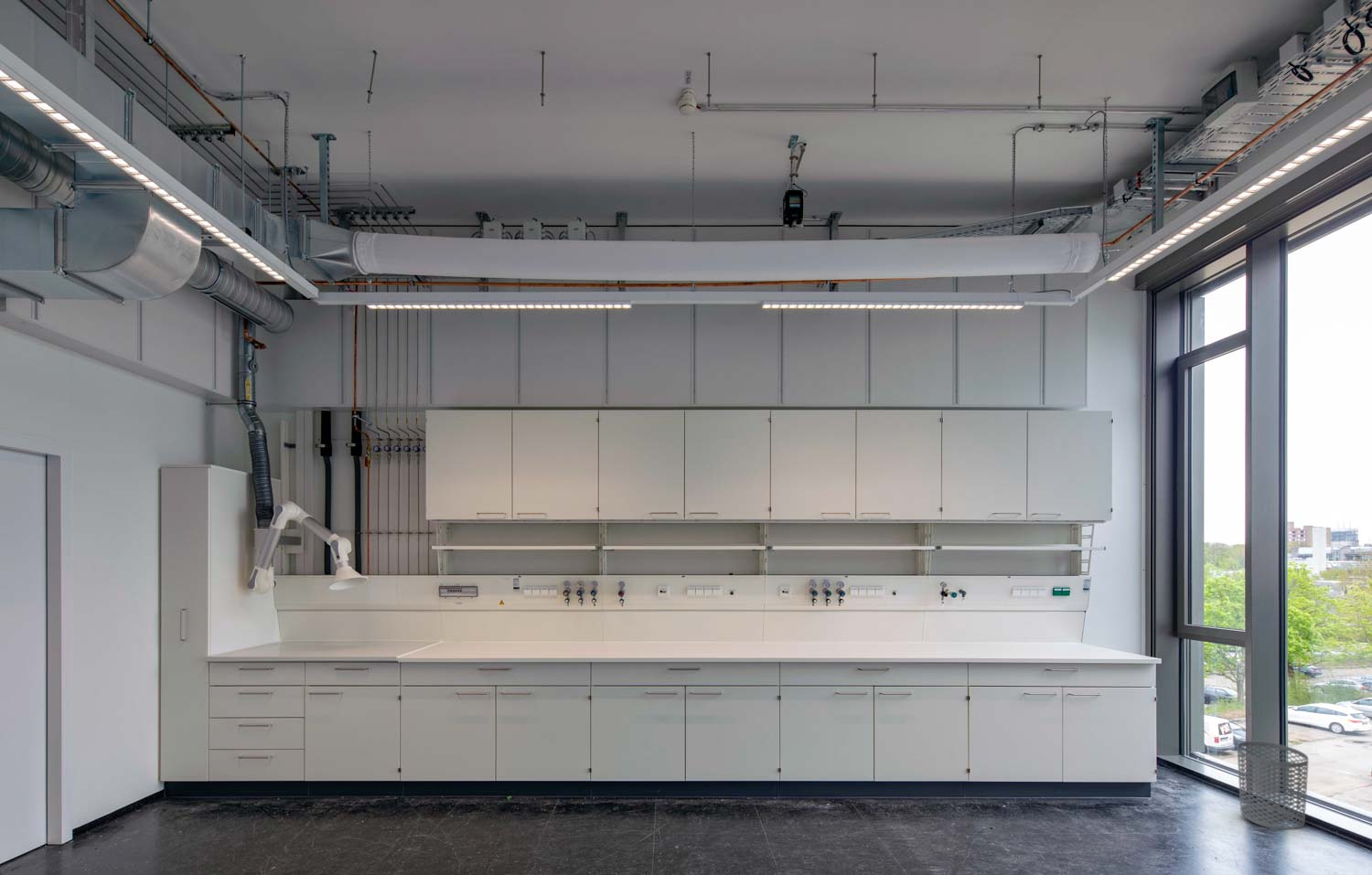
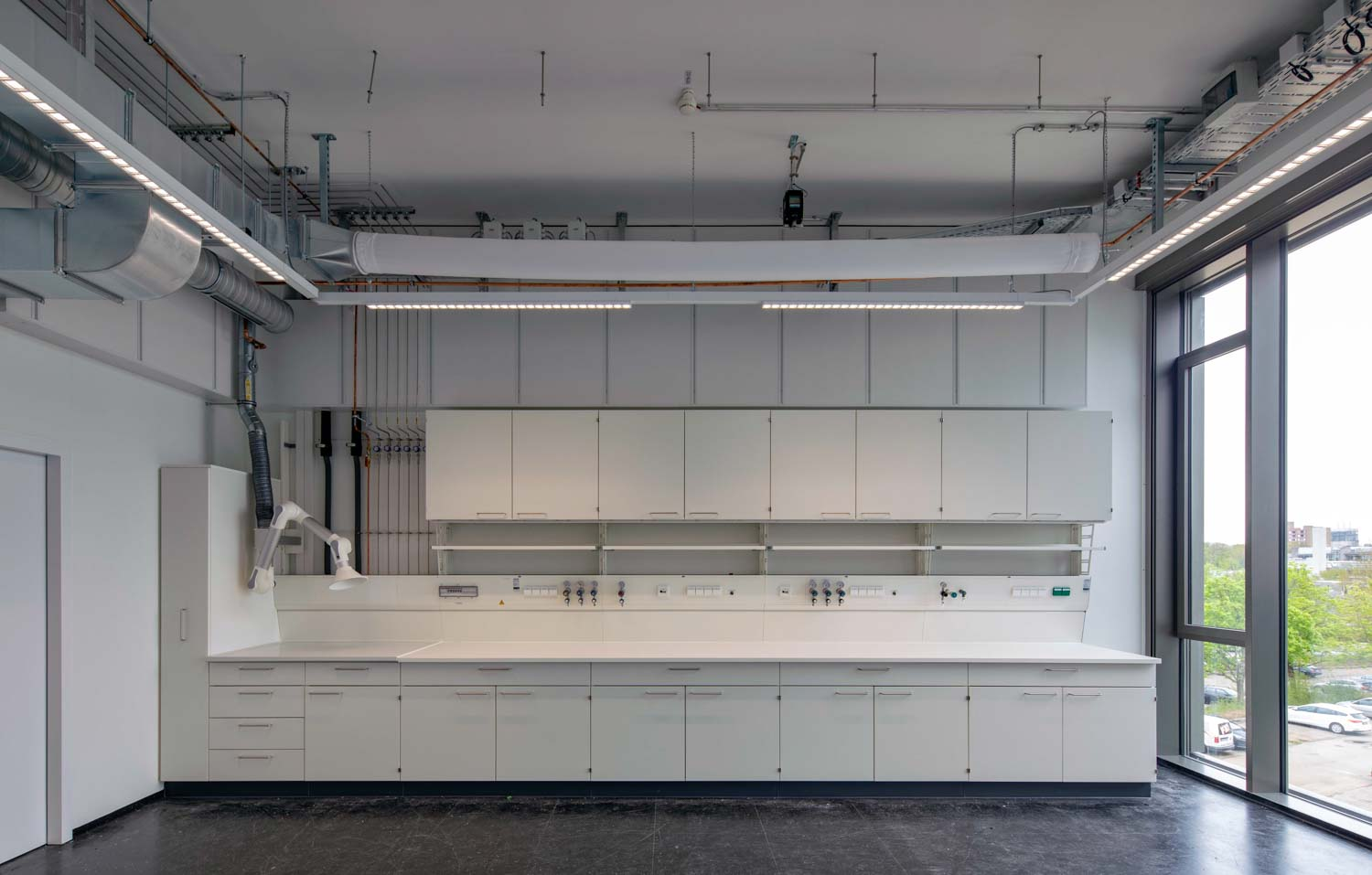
- waste bin (1272, 784)
